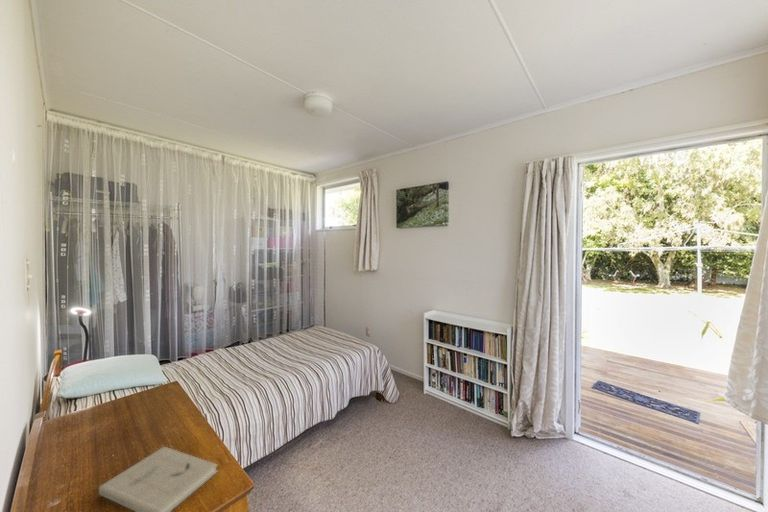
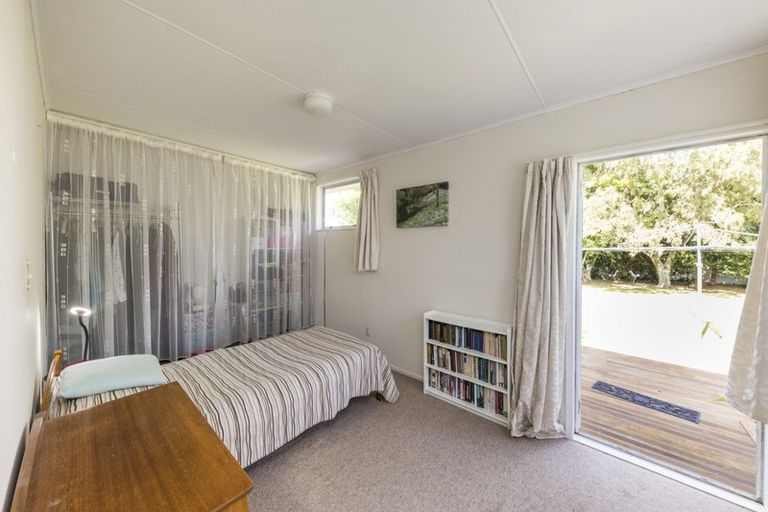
- book (161, 478)
